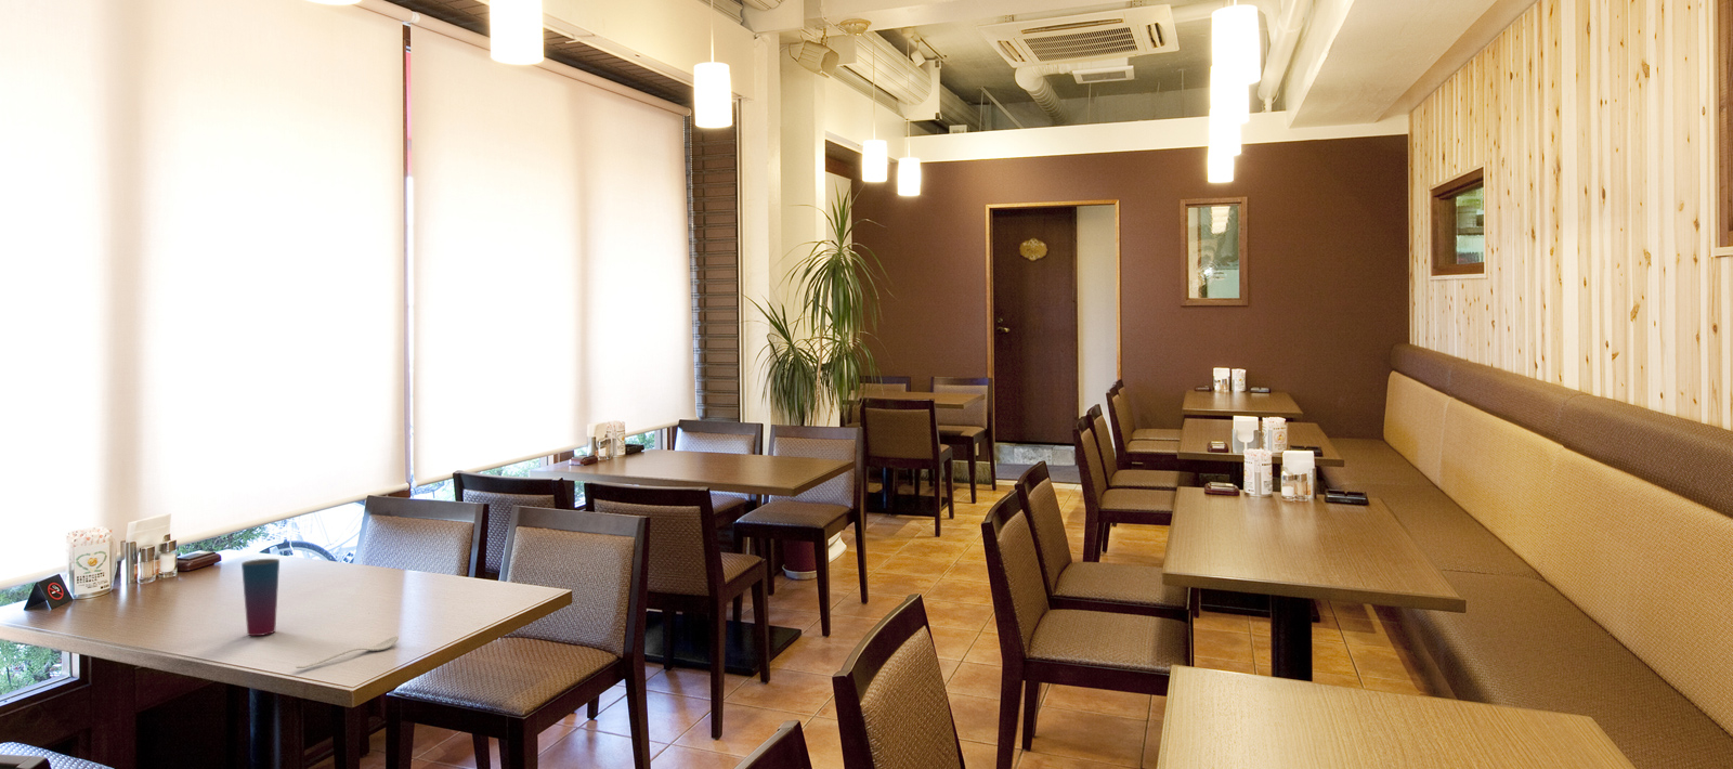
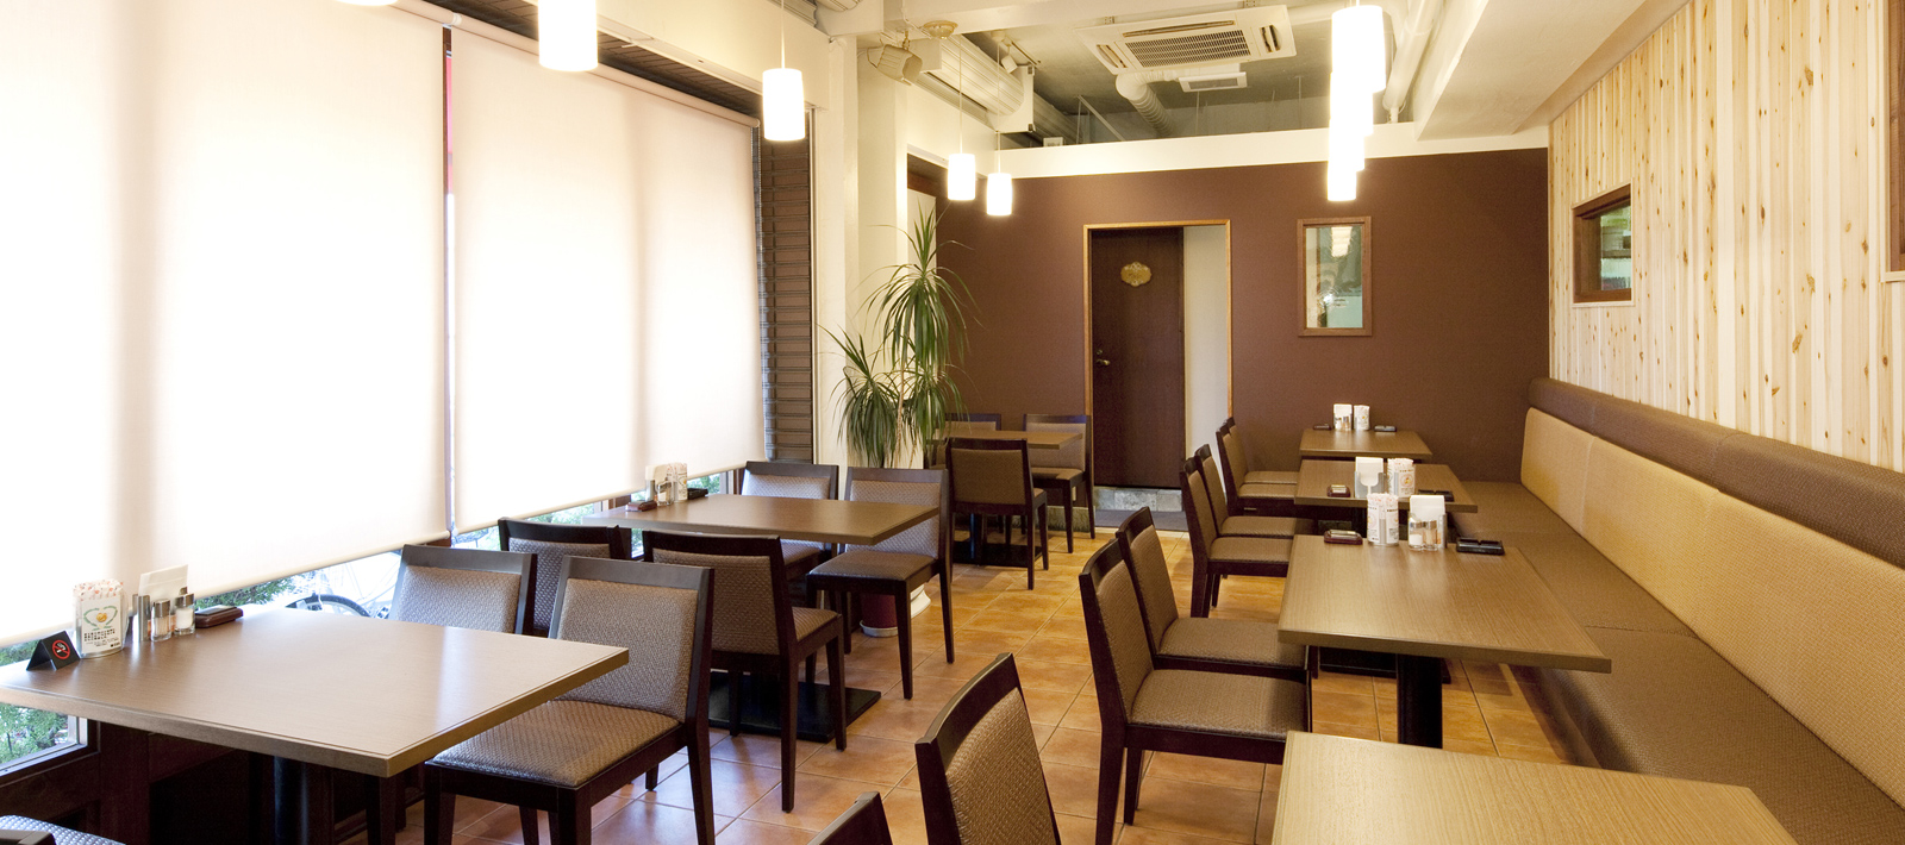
- cup (261, 597)
- spoon (349, 651)
